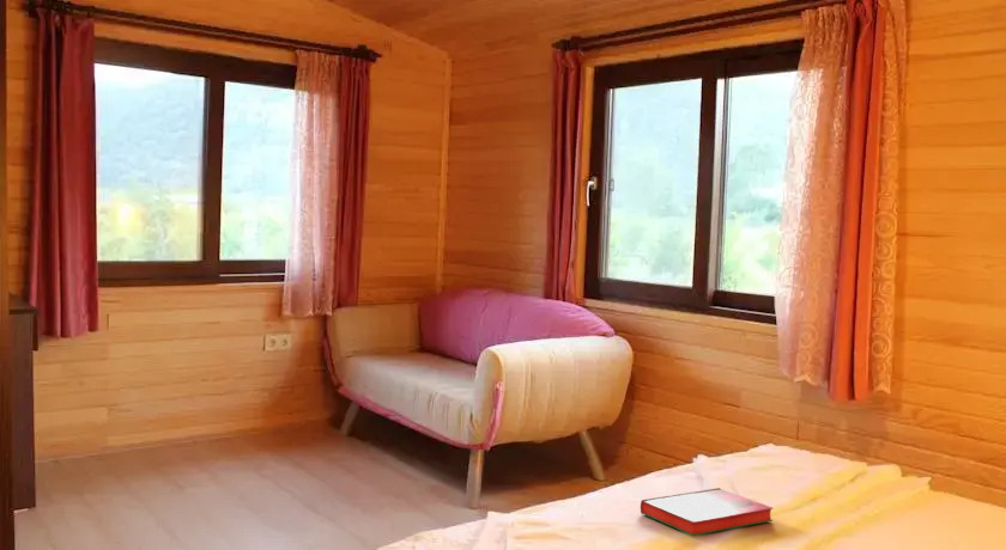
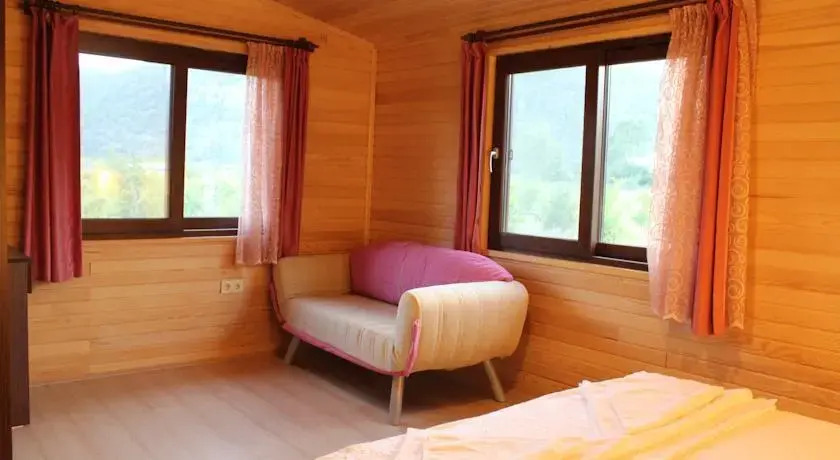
- hardback book (705, 509)
